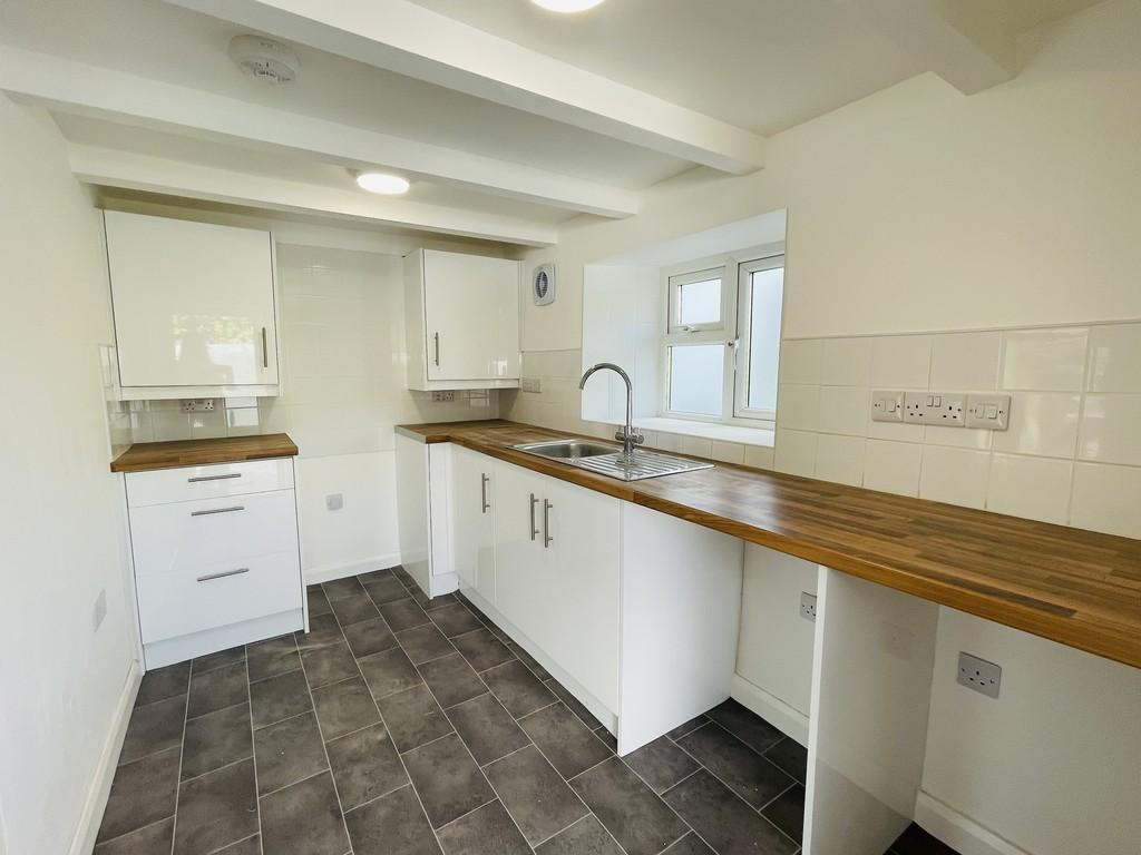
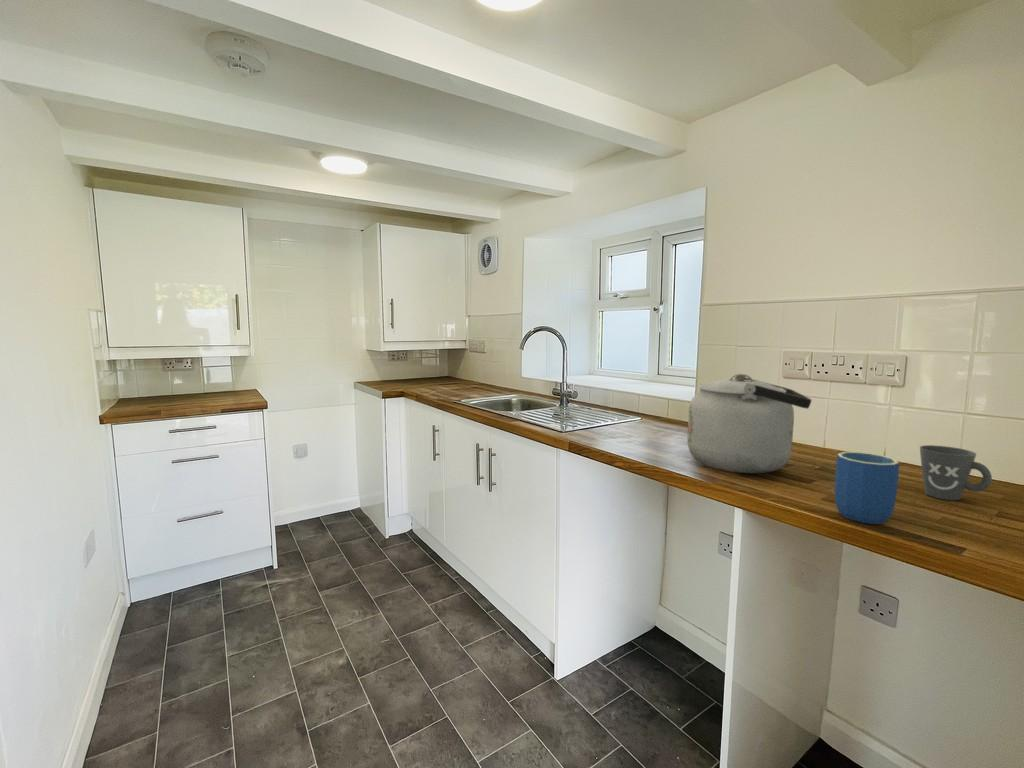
+ kettle (741, 418)
+ mug (953, 474)
+ mug (867, 486)
